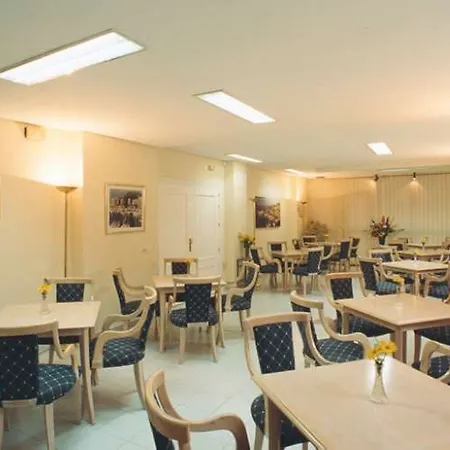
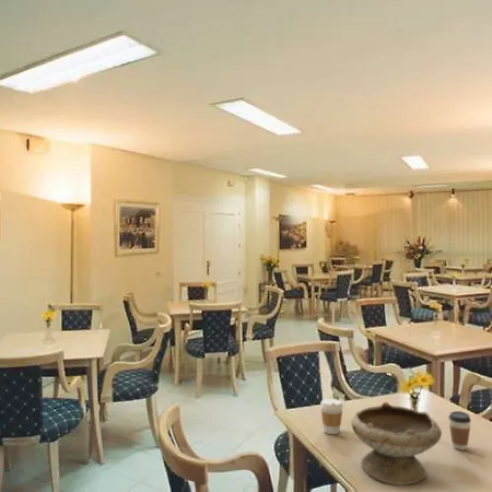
+ coffee cup (331, 415)
+ bowl (395, 442)
+ coffee cup (459, 431)
